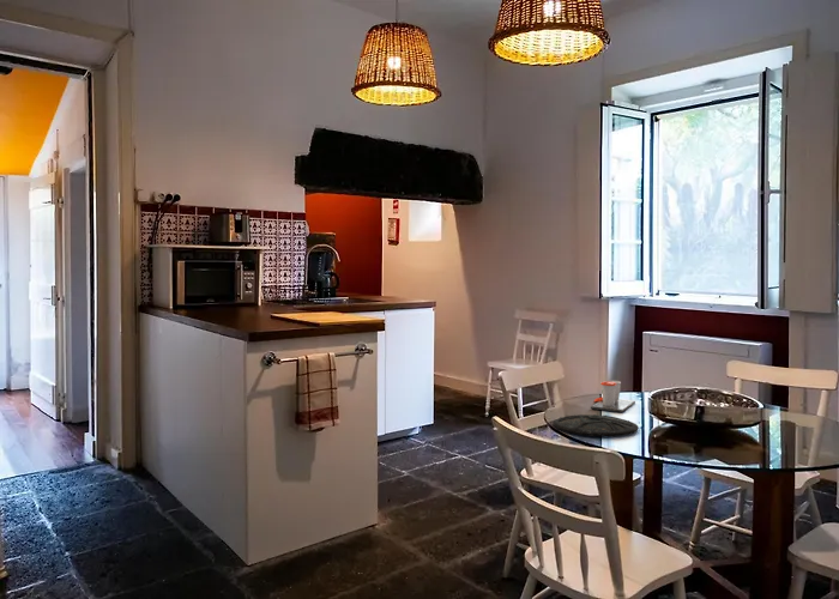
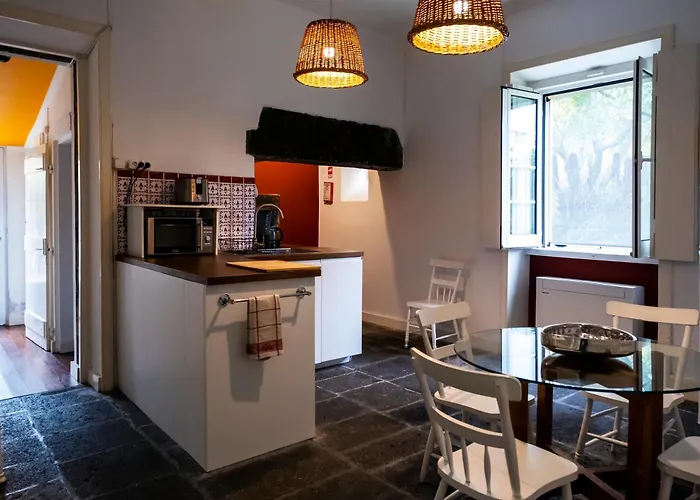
- cup (609, 393)
- plate (594, 420)
